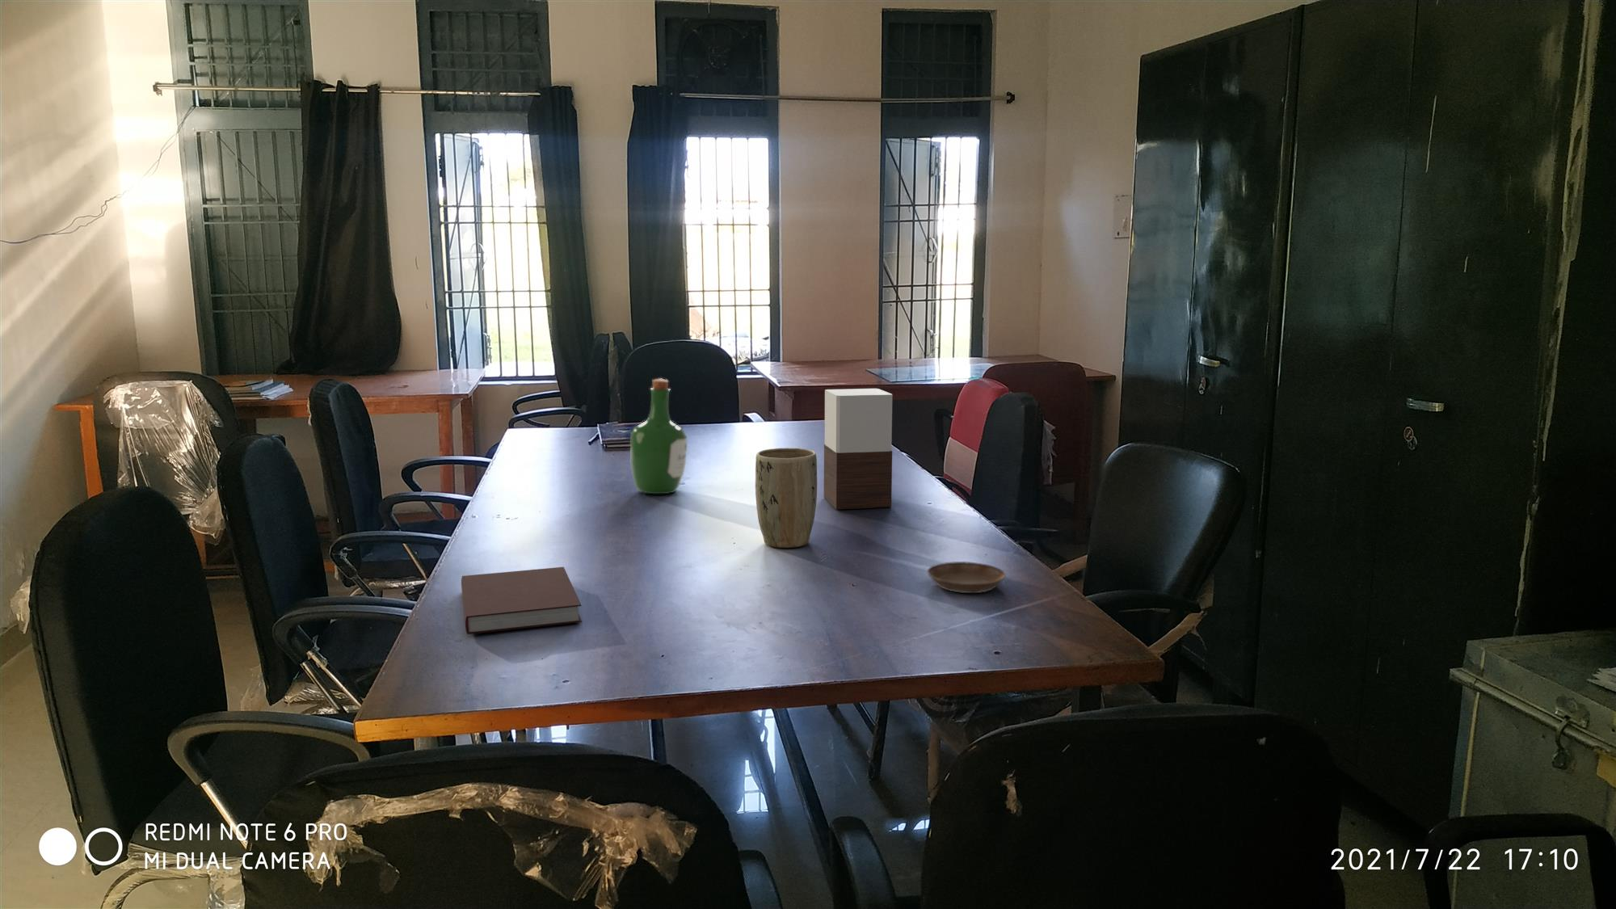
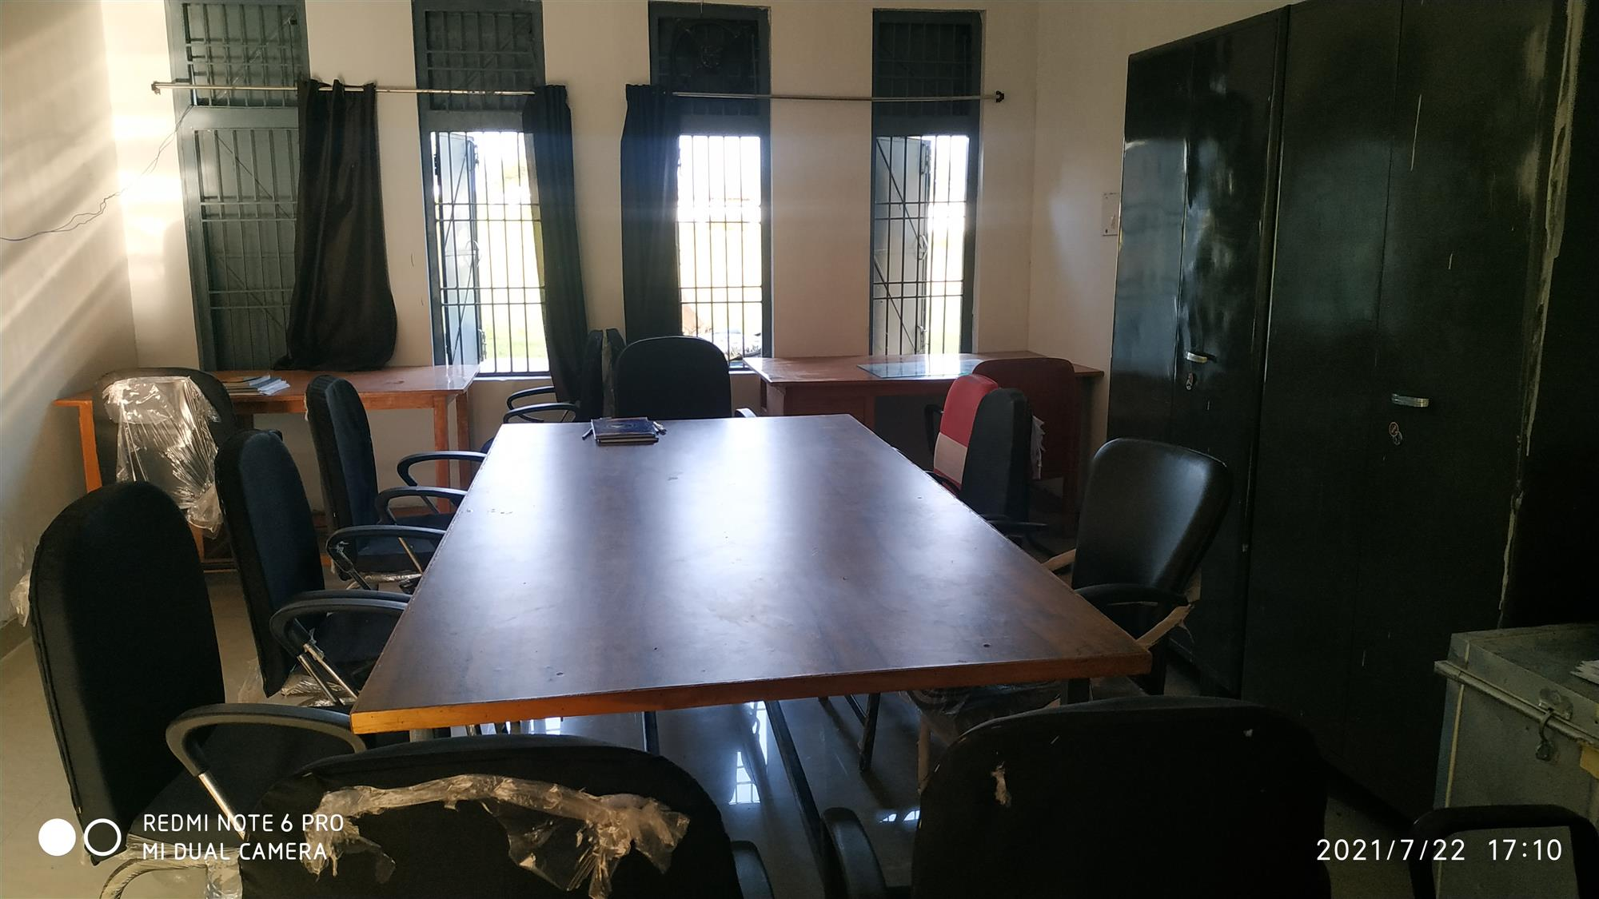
- plant pot (786, 497)
- saucer (966, 578)
- display case (857, 447)
- notebook (518, 598)
- wine bottle (658, 435)
